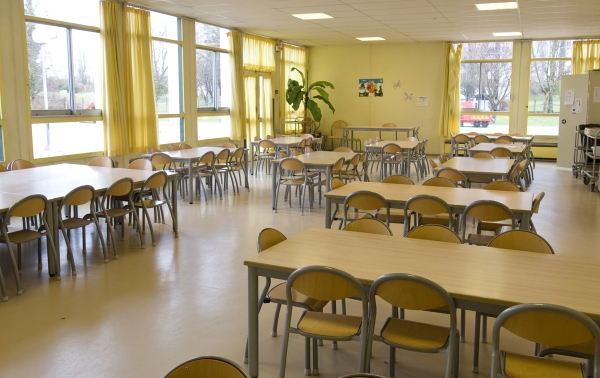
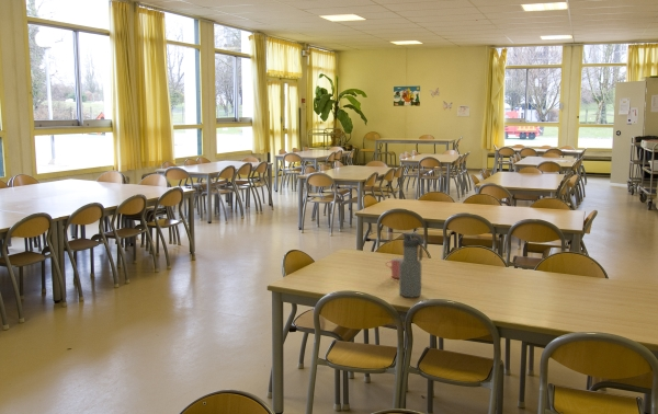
+ cup (395, 267)
+ water bottle (410, 264)
